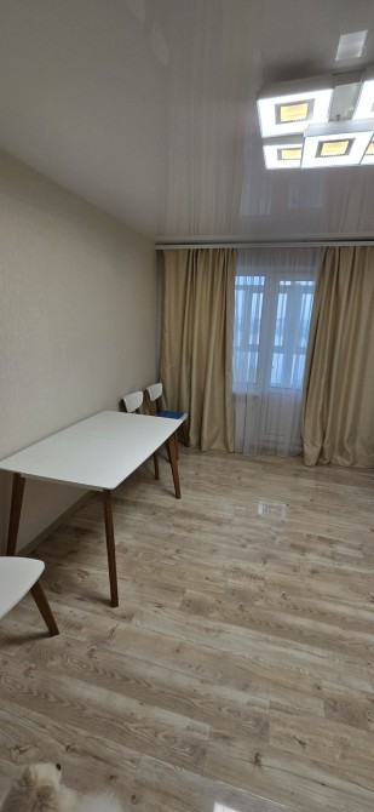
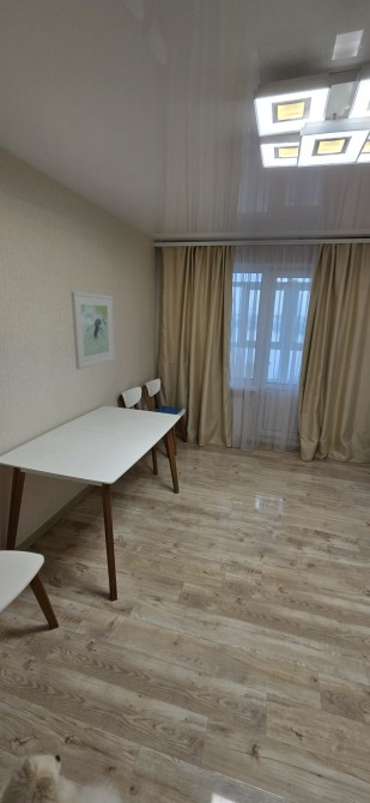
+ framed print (95, 330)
